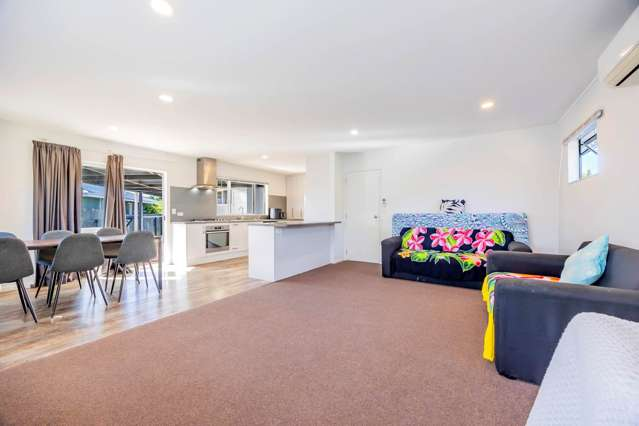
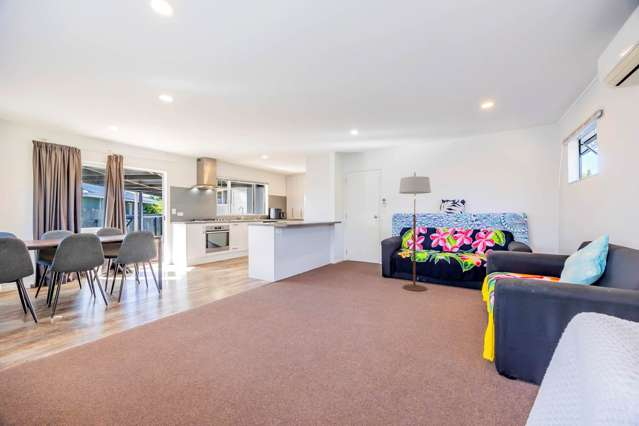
+ floor lamp (414, 229)
